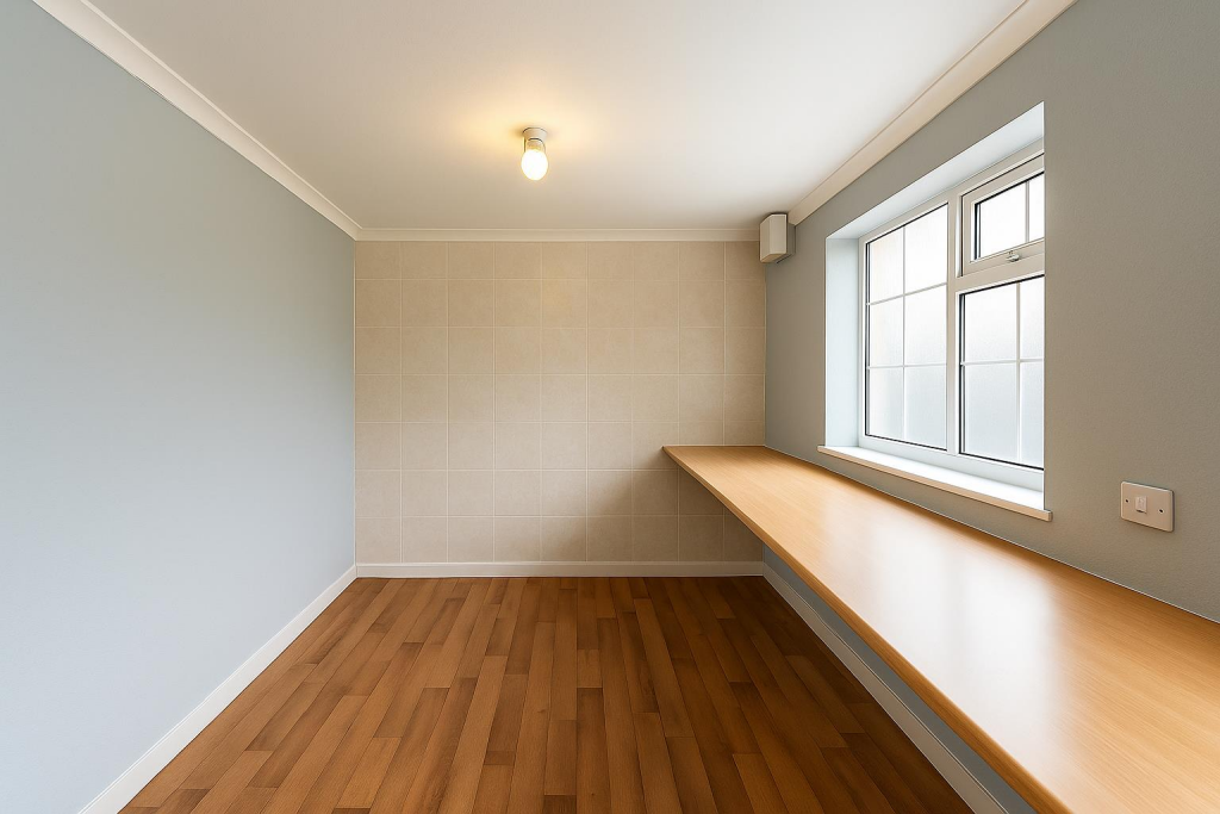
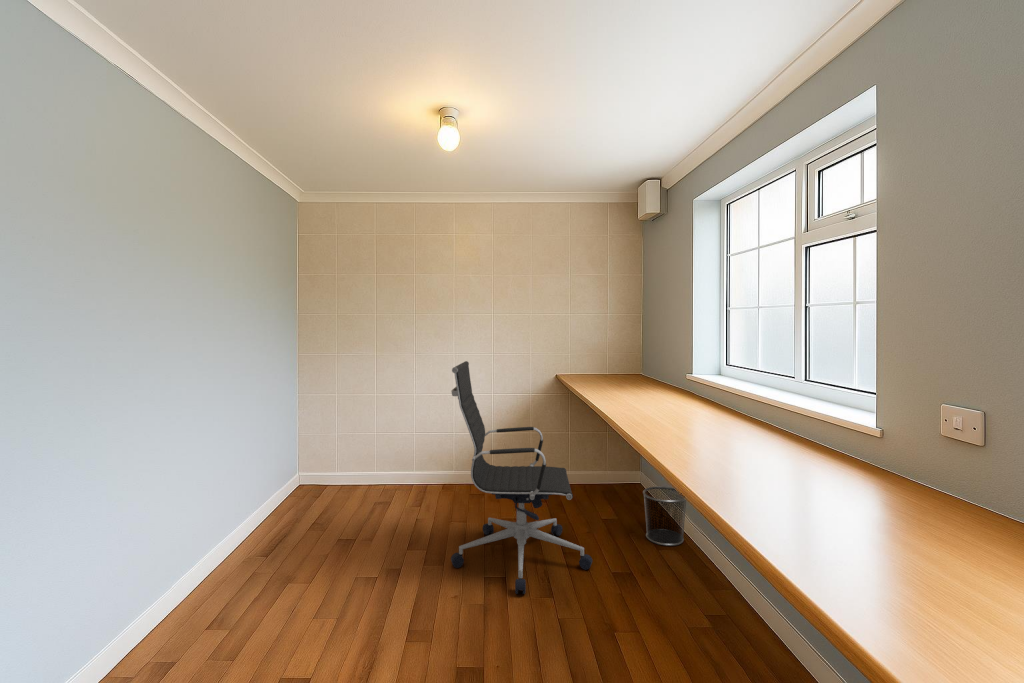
+ waste bin (664, 515)
+ office chair (521, 466)
